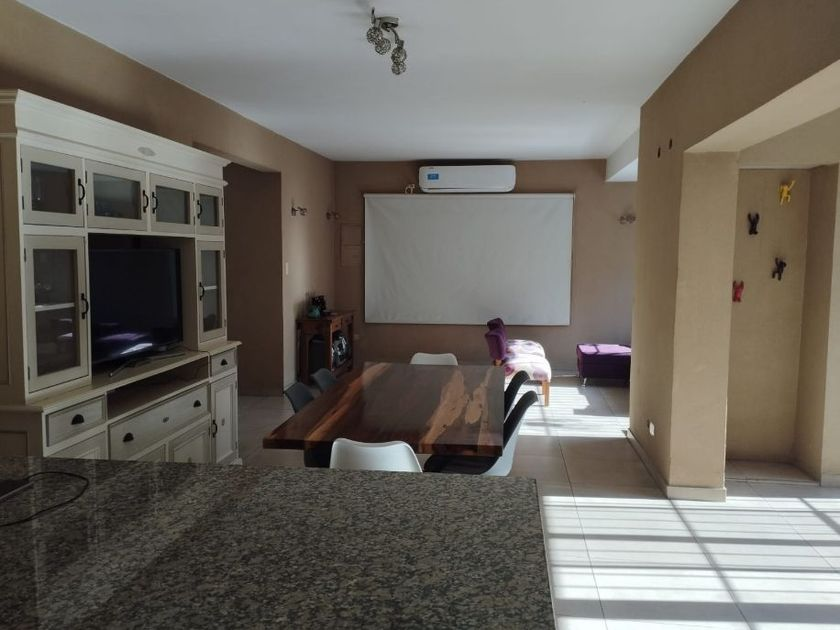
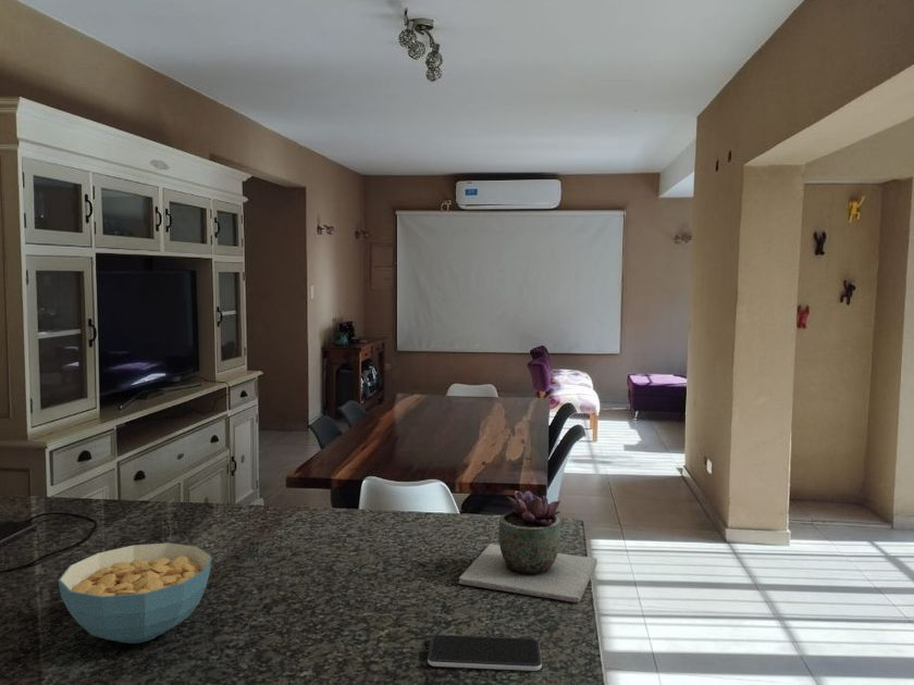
+ smartphone (484, 651)
+ succulent plant (531, 533)
+ cereal bowl (138, 600)
